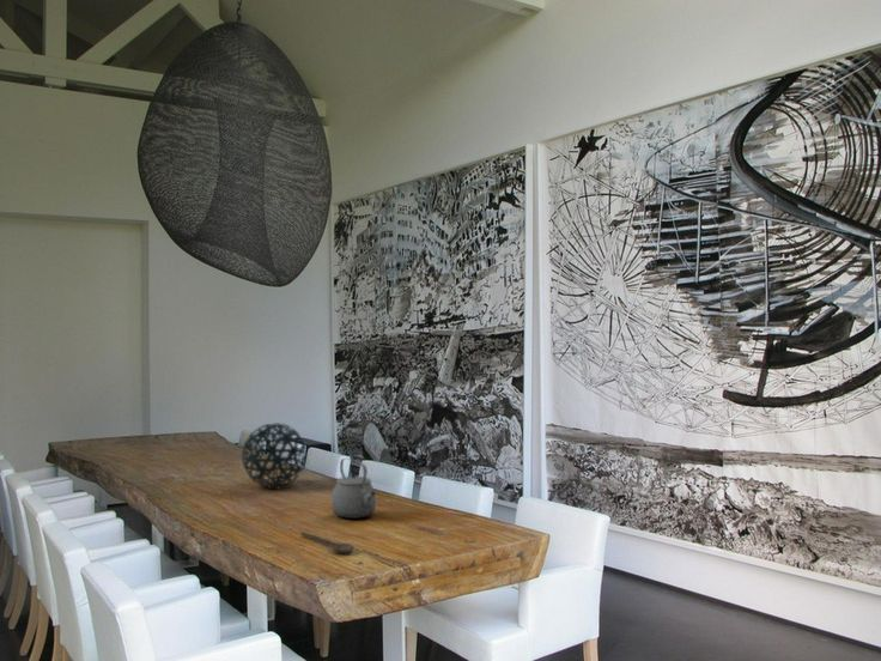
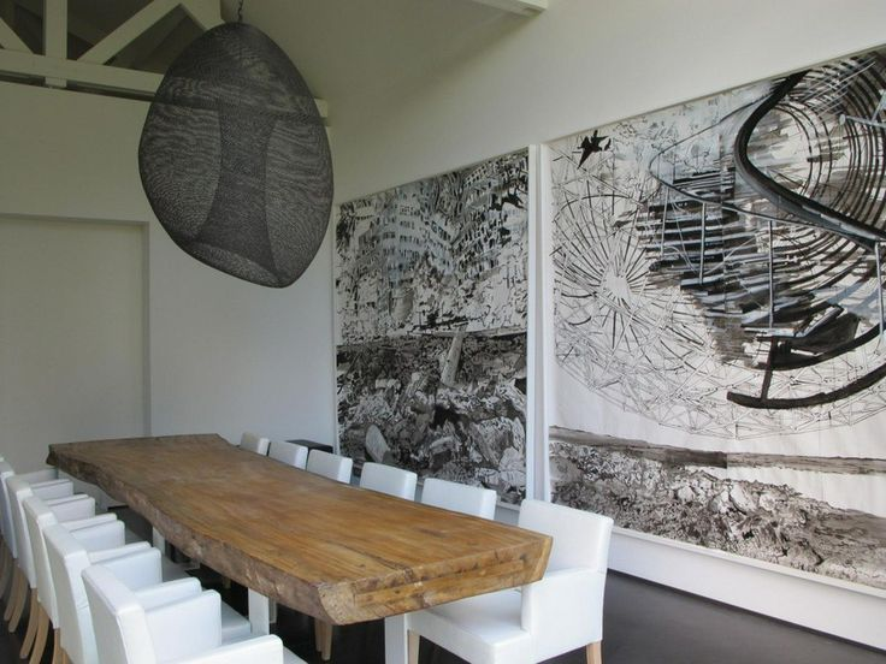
- tea kettle (357, 489)
- wooden spoon (324, 541)
- decorative orb (274, 455)
